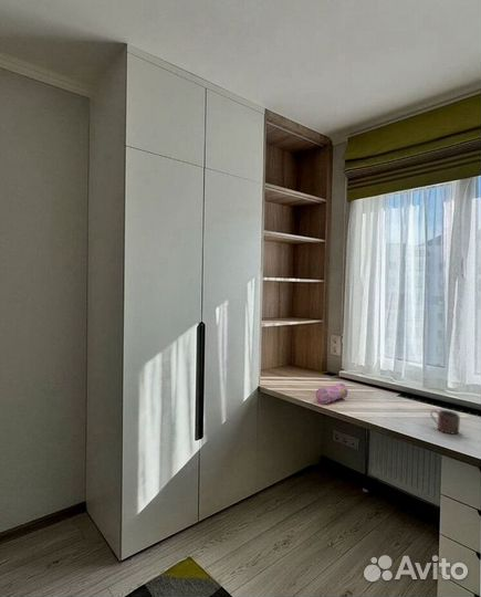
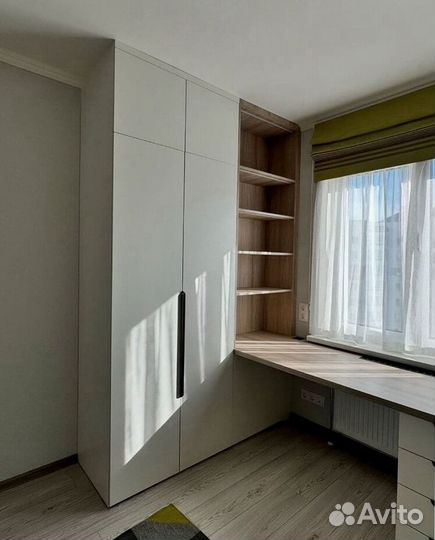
- pencil case (332, 392)
- mug (445, 420)
